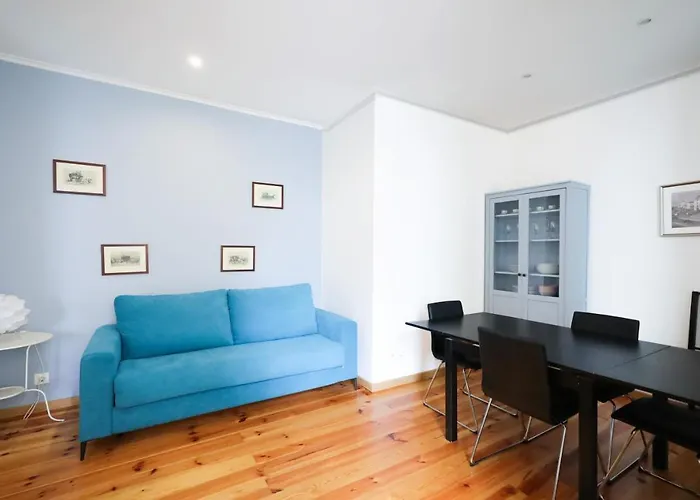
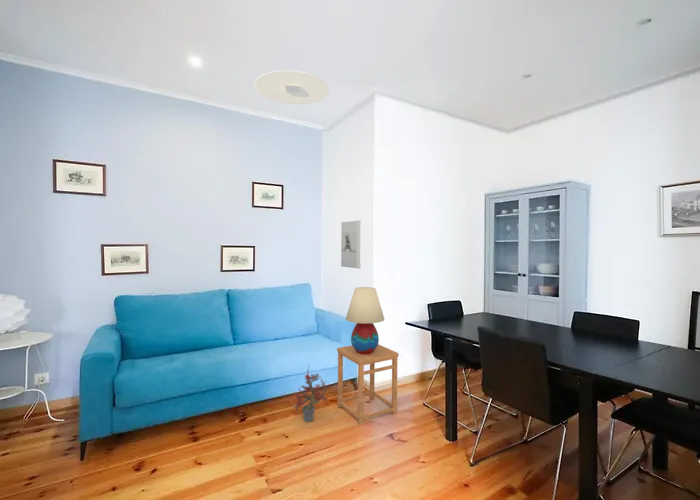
+ table lamp (364, 320)
+ ceiling light (292, 85)
+ wall sculpture (350, 244)
+ potted plant (308, 392)
+ side table (363, 380)
